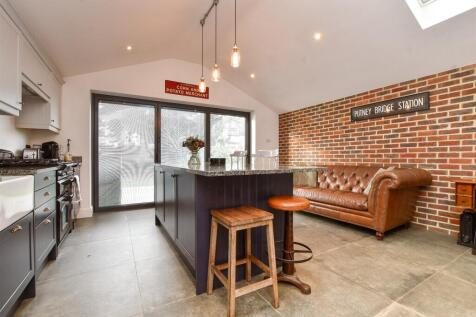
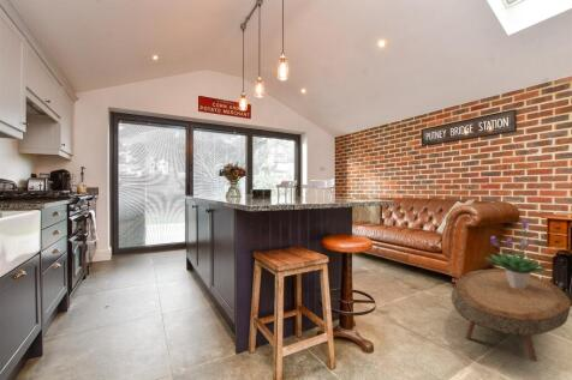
+ coffee table (506, 308)
+ potted plant (518, 251)
